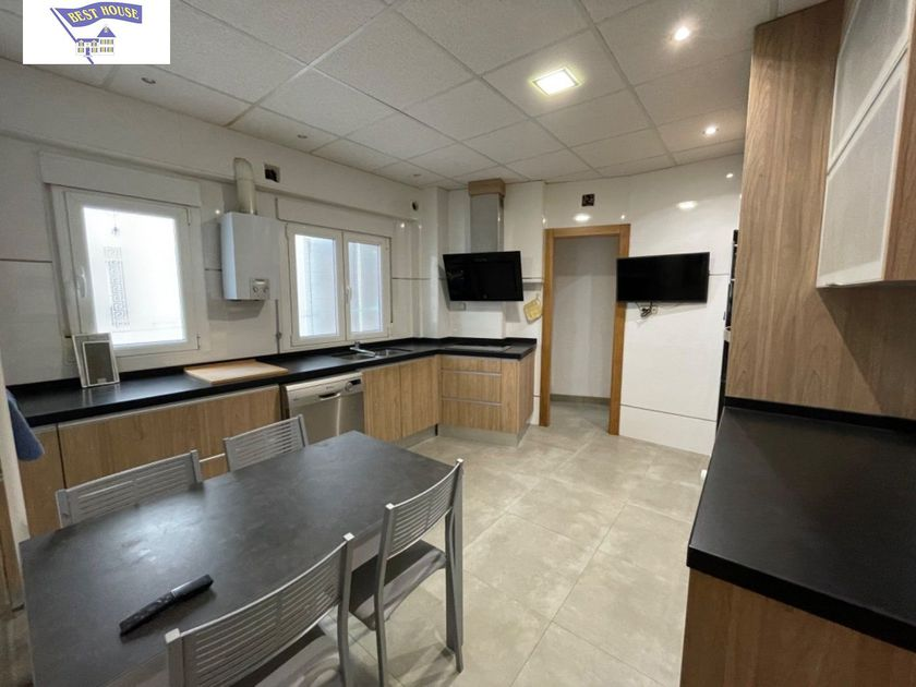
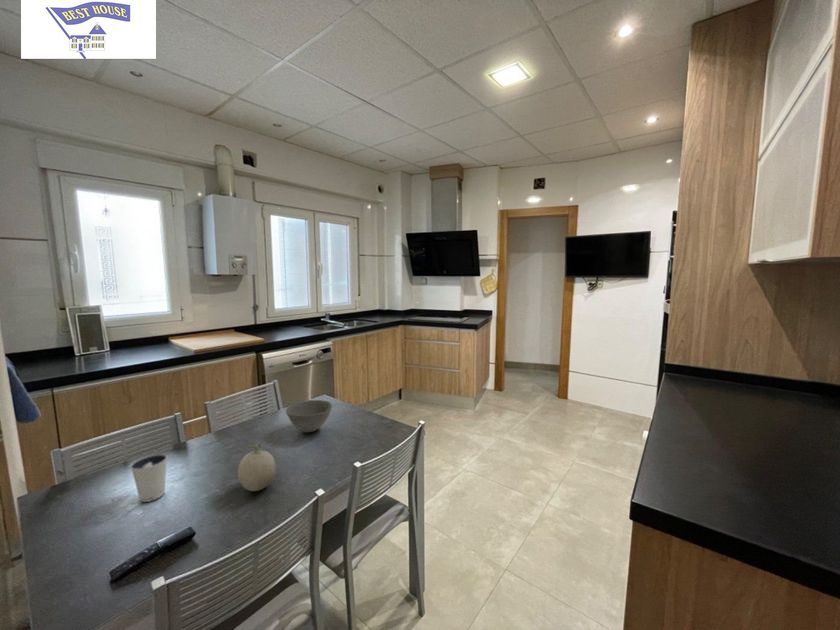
+ bowl (310, 418)
+ dixie cup (150, 478)
+ fruit (257, 464)
